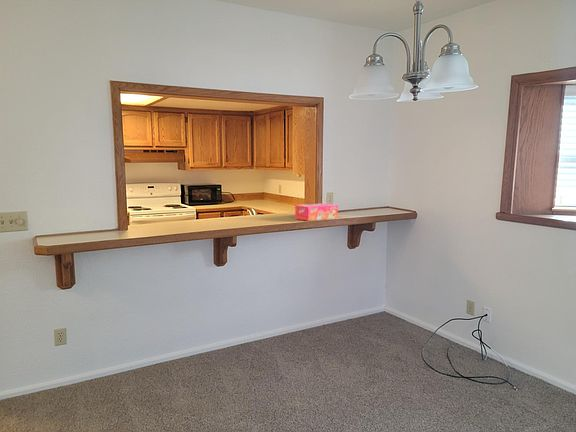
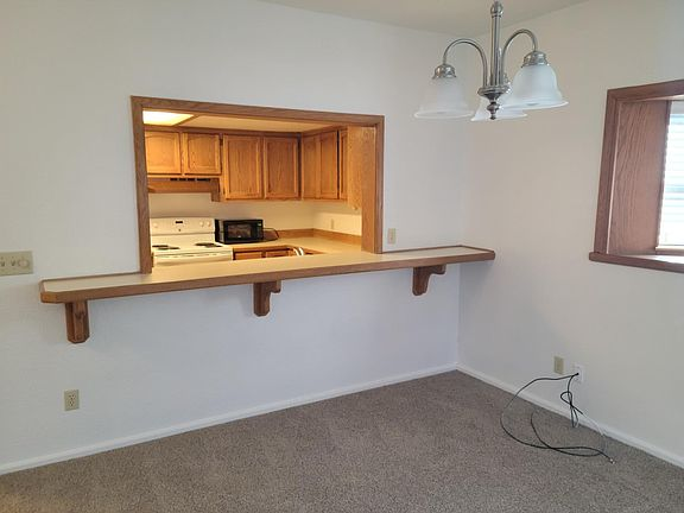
- tissue box (316, 211)
